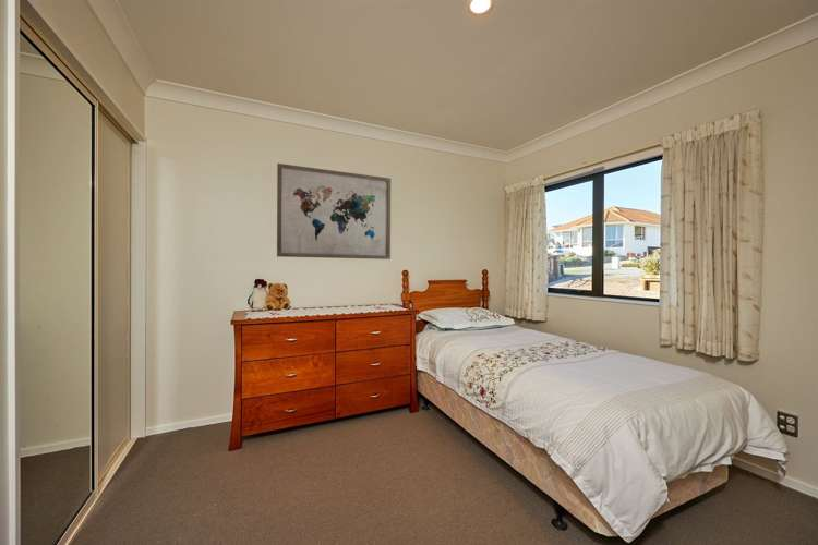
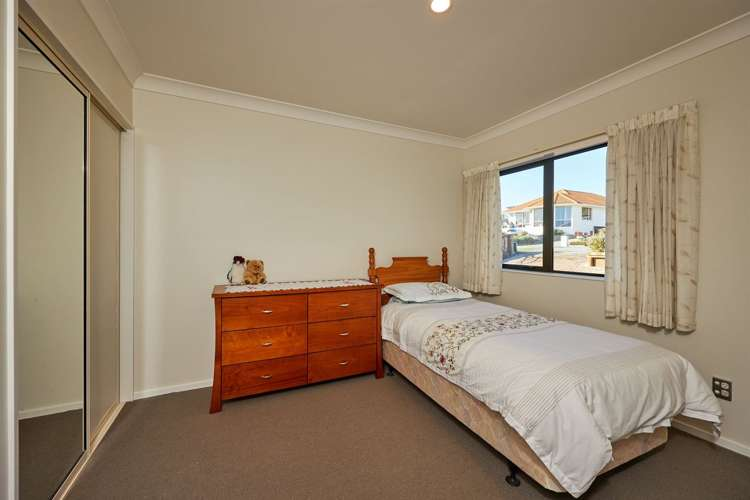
- wall art (337, 215)
